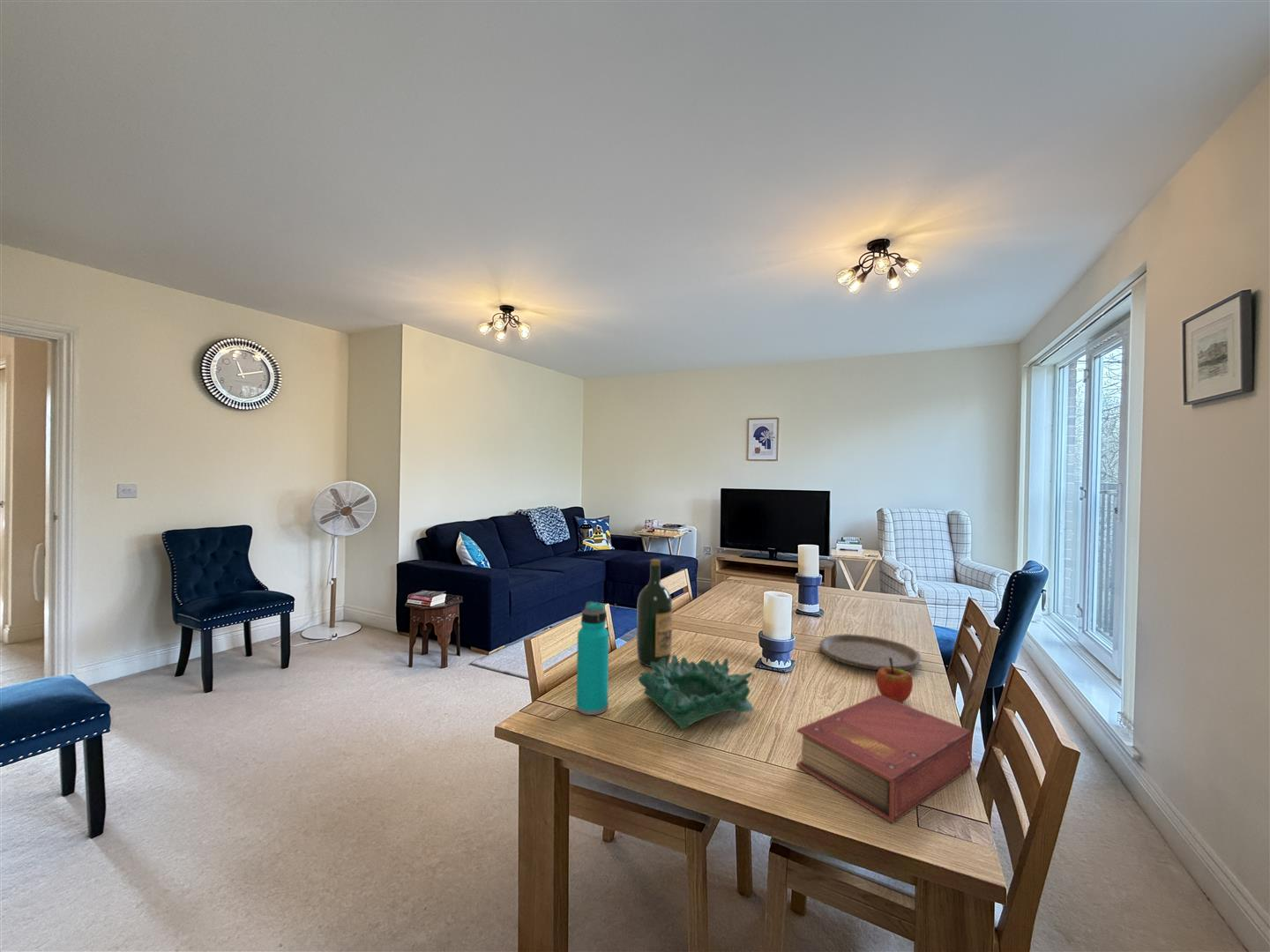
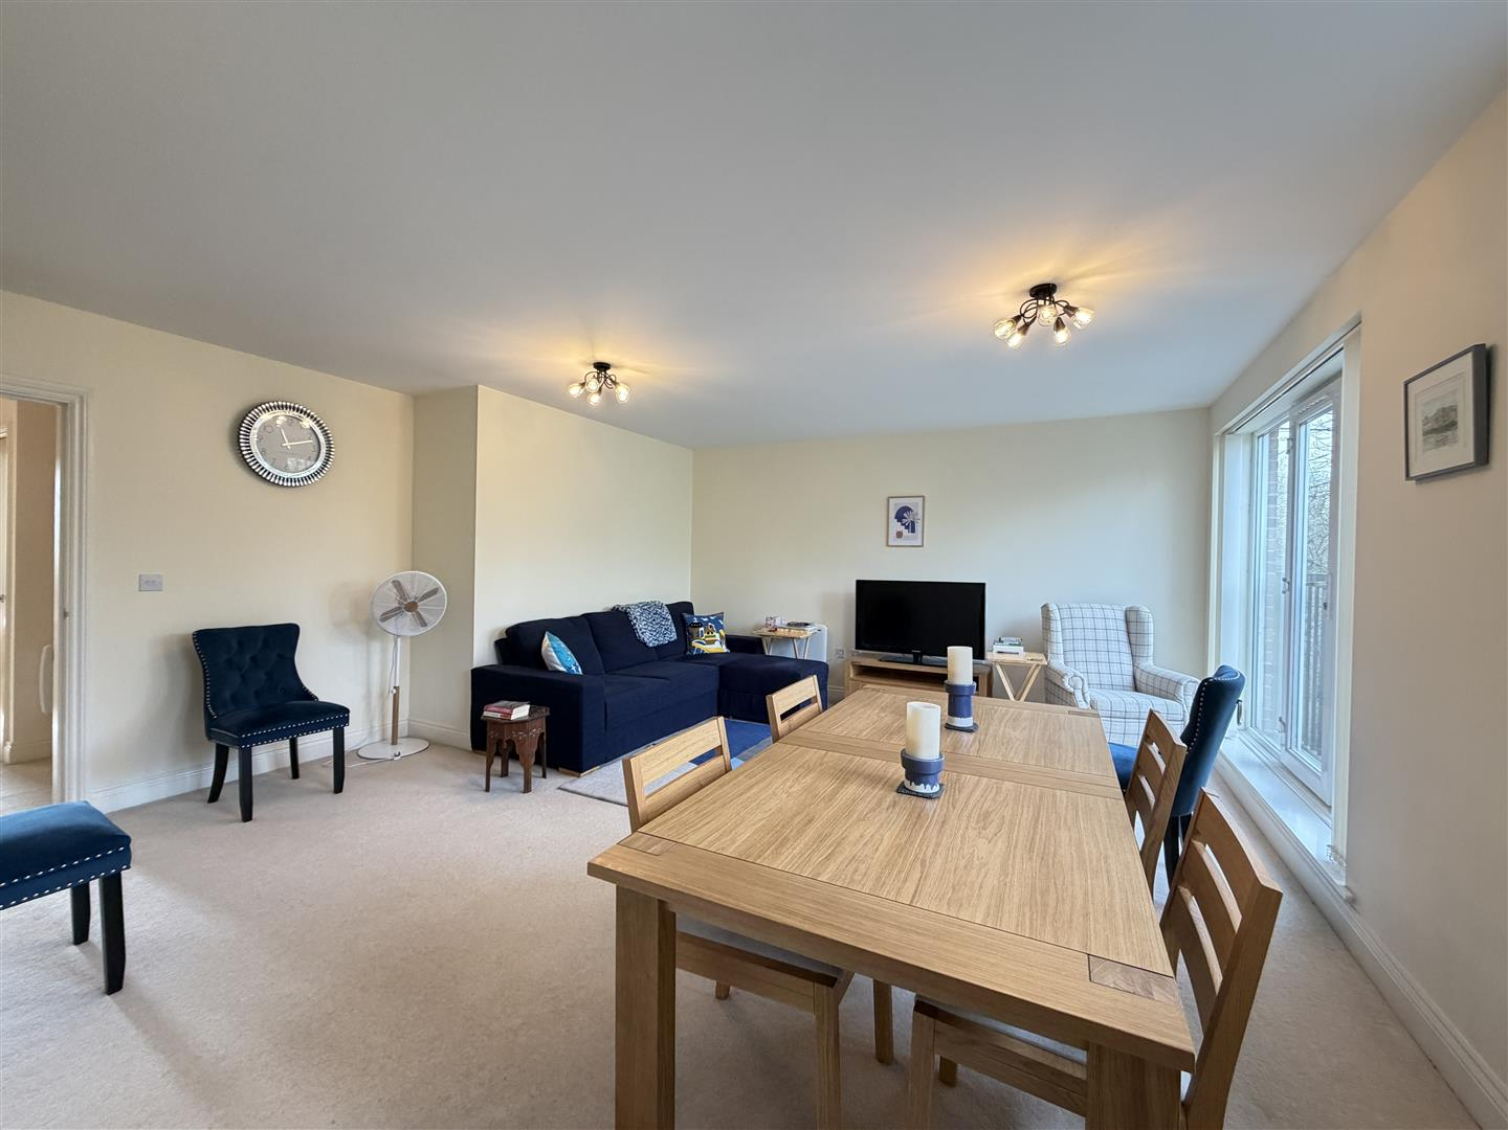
- book (884, 748)
- plate (868, 652)
- decorative bowl (696, 688)
- apple (893, 679)
- water bottle (593, 655)
- wine bottle (654, 611)
